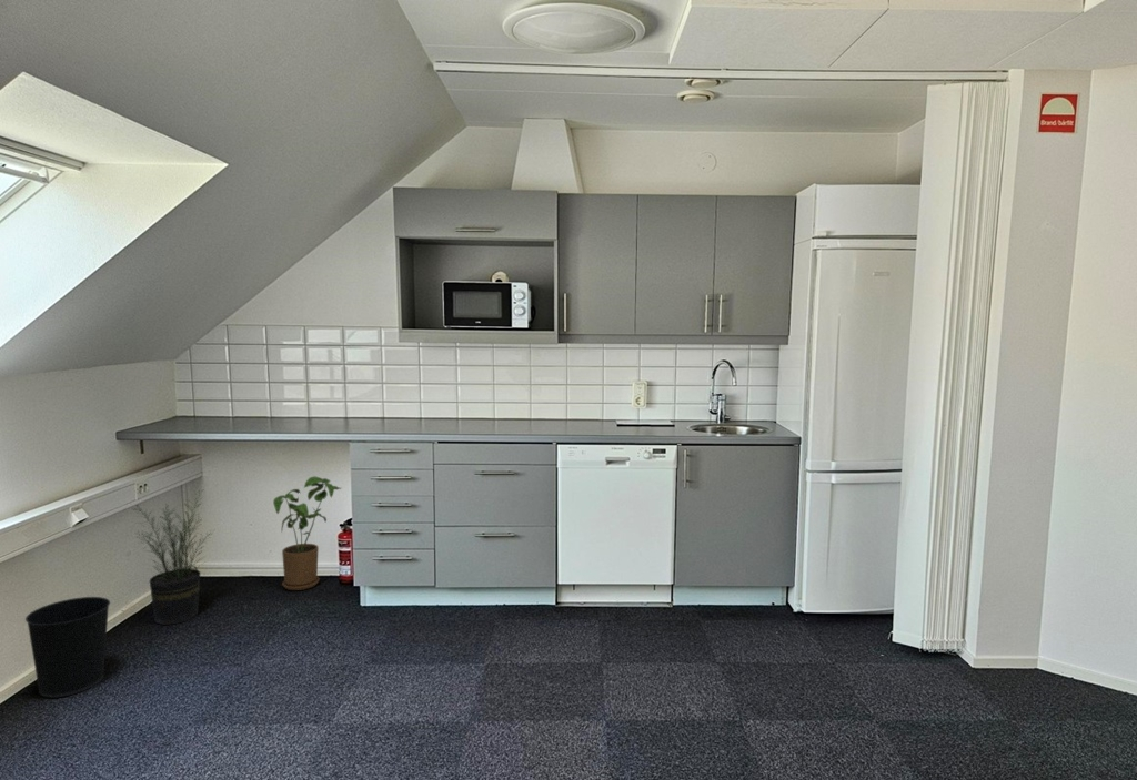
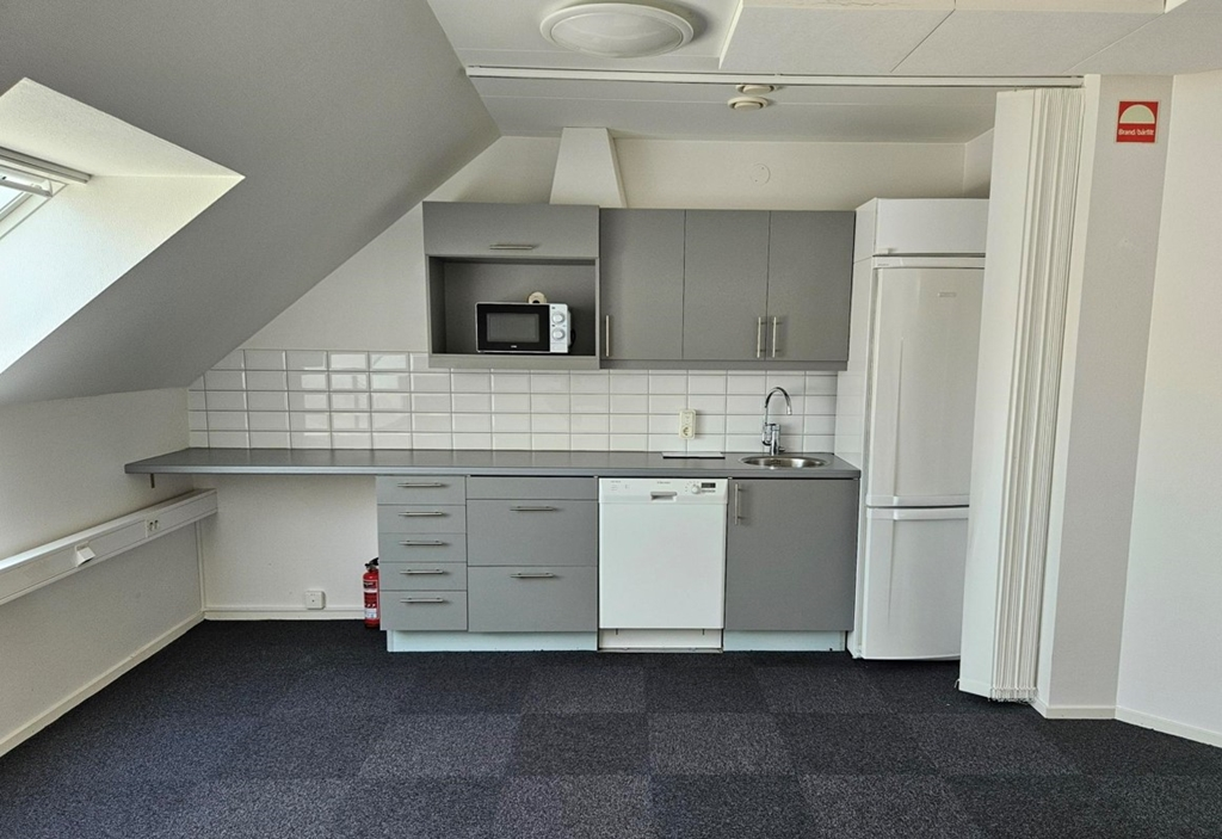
- wastebasket (70, 646)
- house plant (301, 531)
- potted plant (170, 556)
